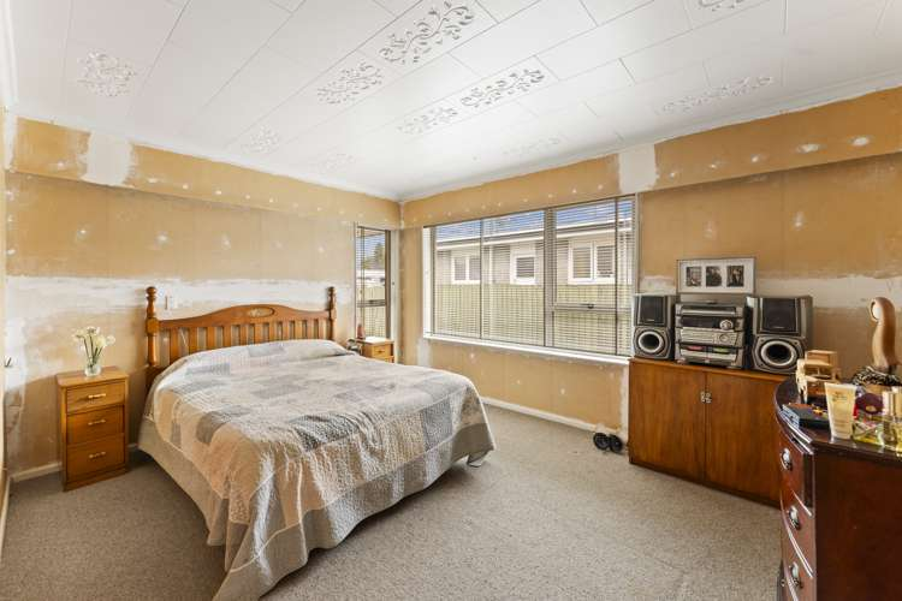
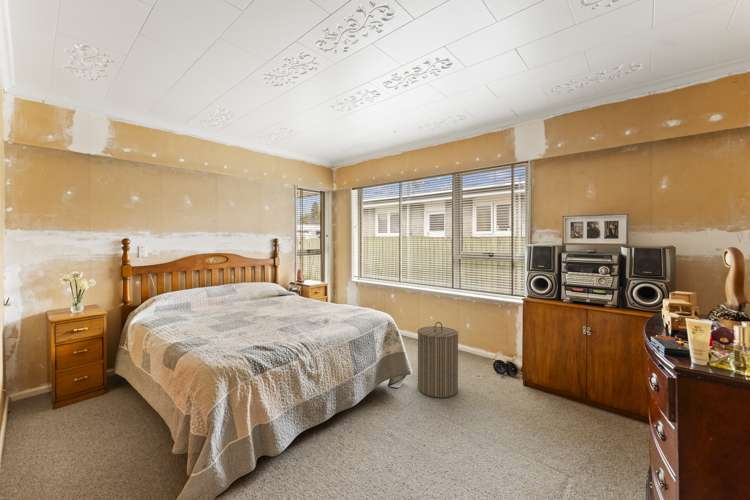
+ laundry hamper (437, 355)
